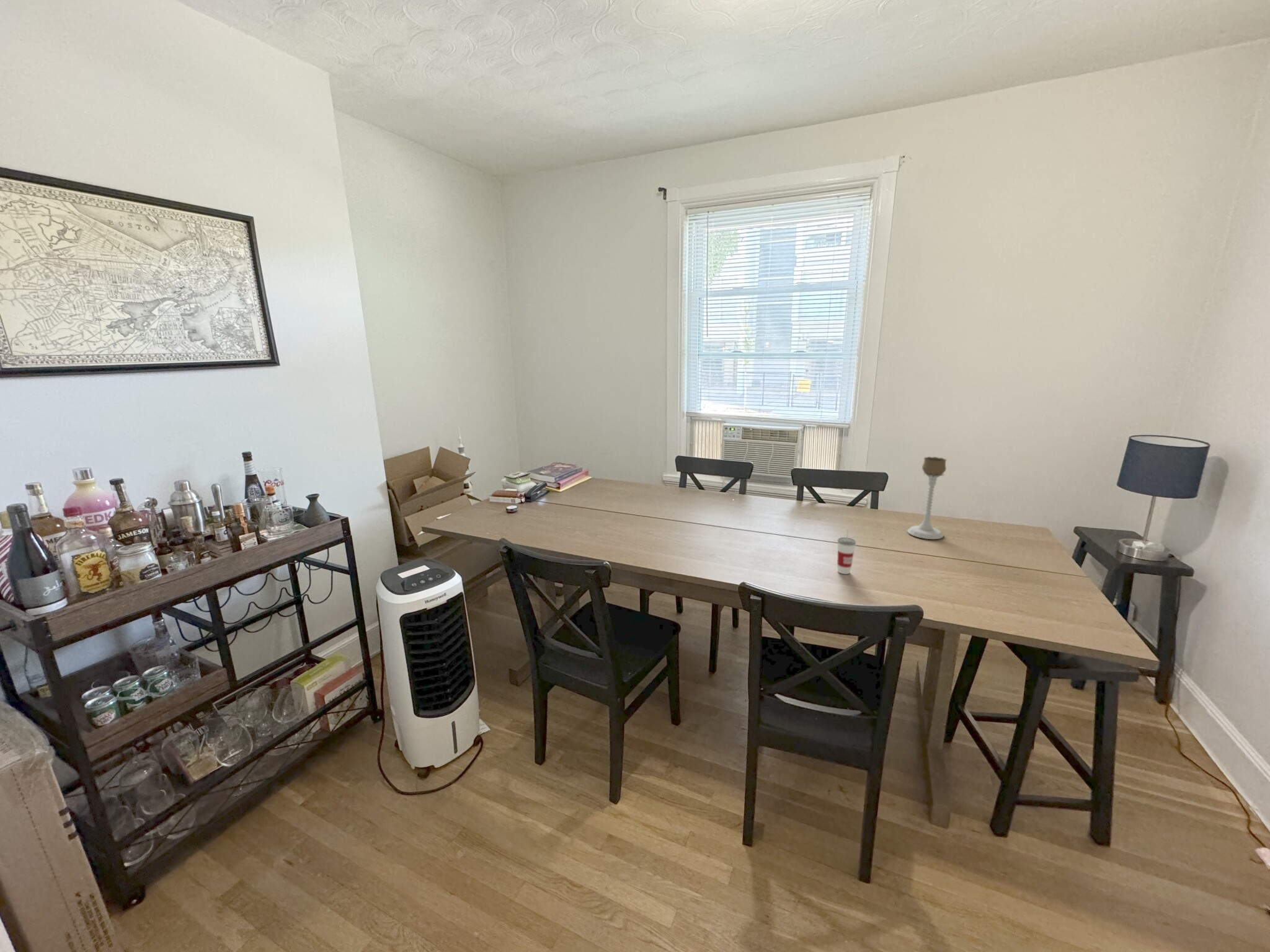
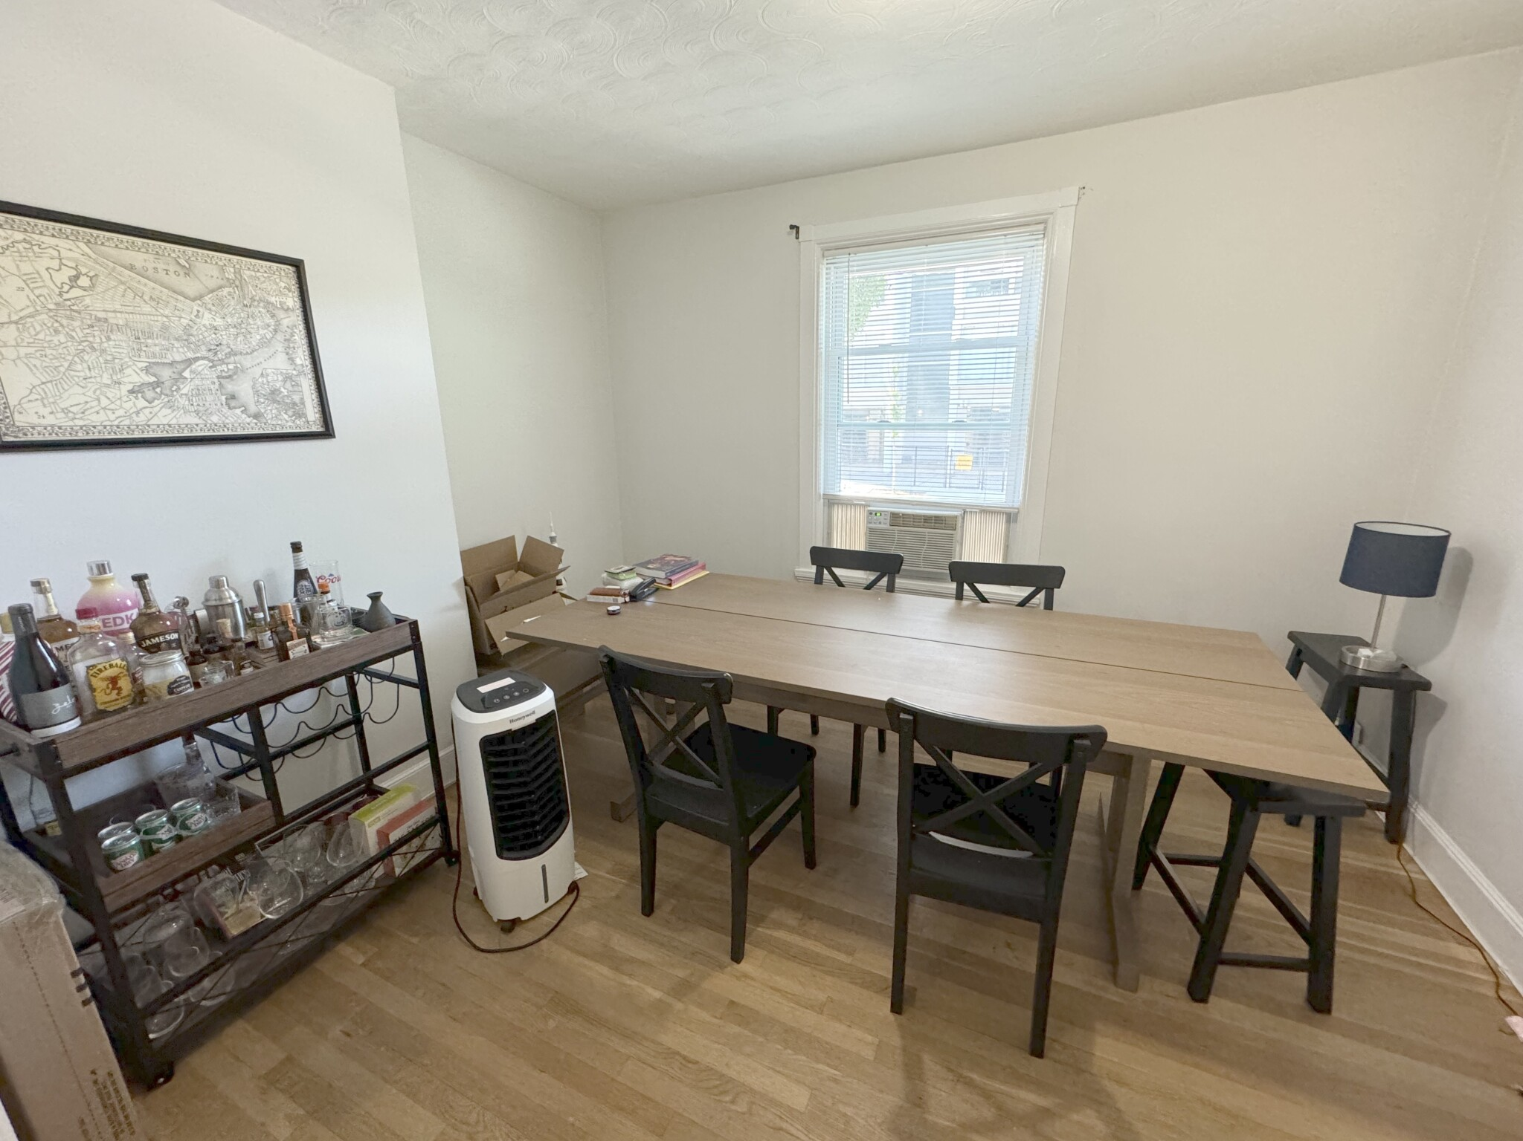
- cup (845, 550)
- candle holder (930, 496)
